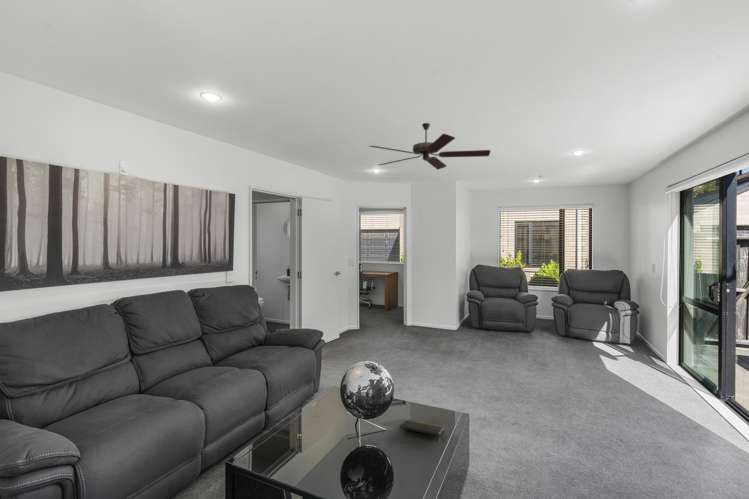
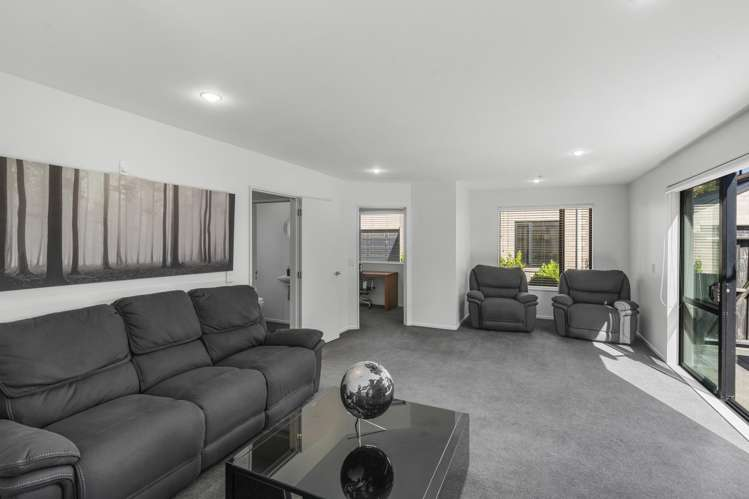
- notepad (422, 427)
- ceiling fan (430, 142)
